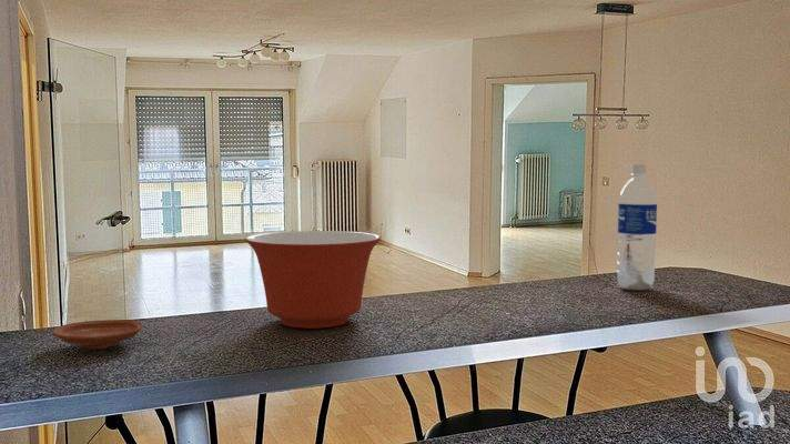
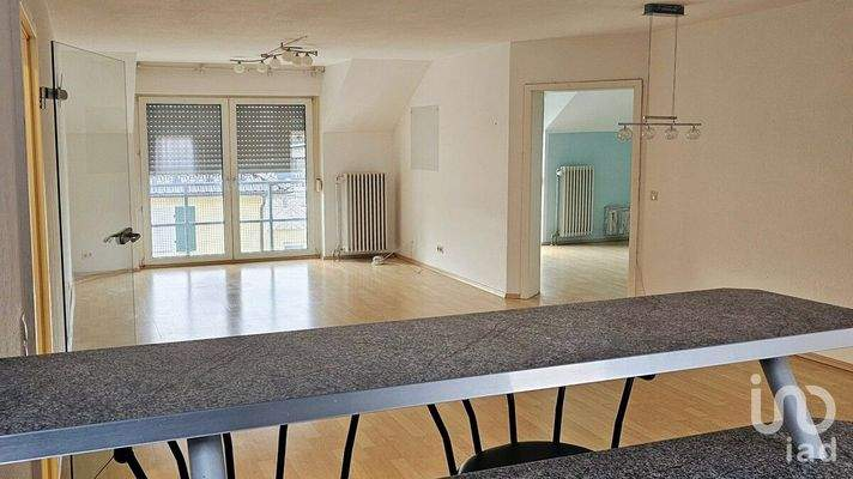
- plate (99, 336)
- water bottle (637, 226)
- mixing bowl (314, 279)
